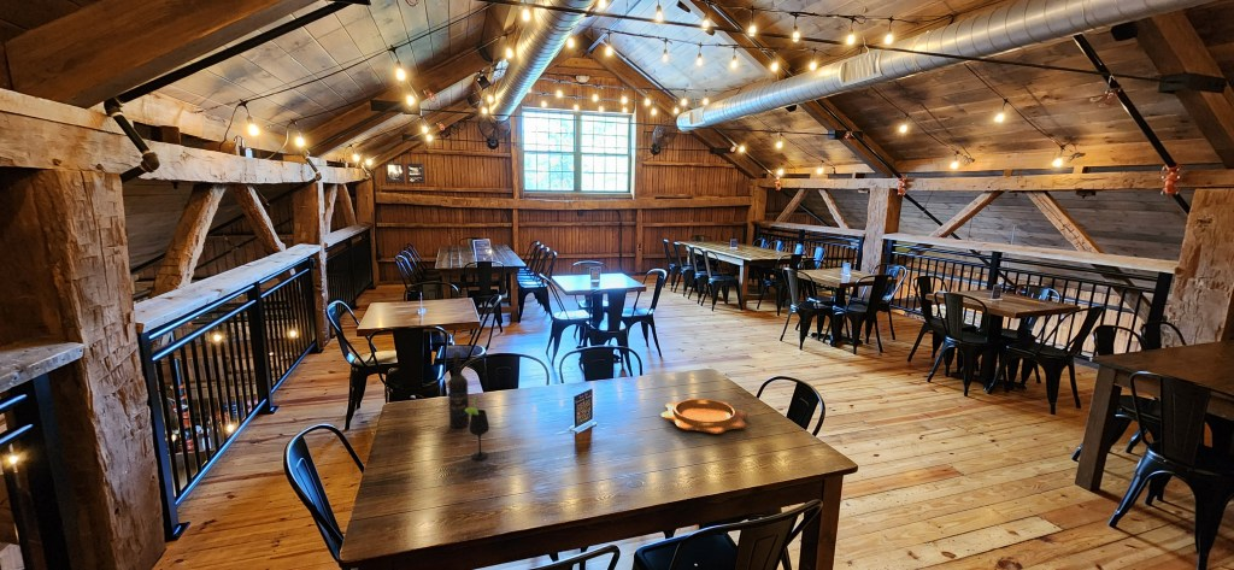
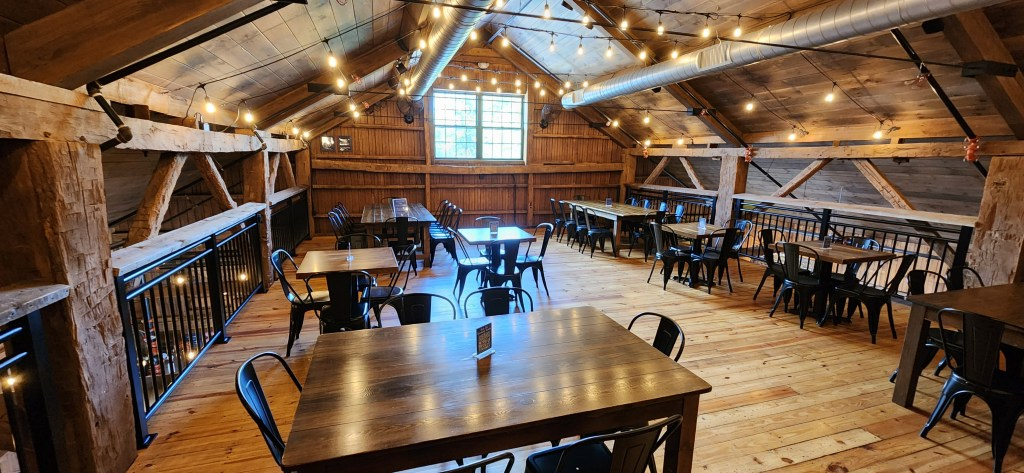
- wine glass (477, 428)
- wine bottle (458, 388)
- decorative bowl (704, 413)
